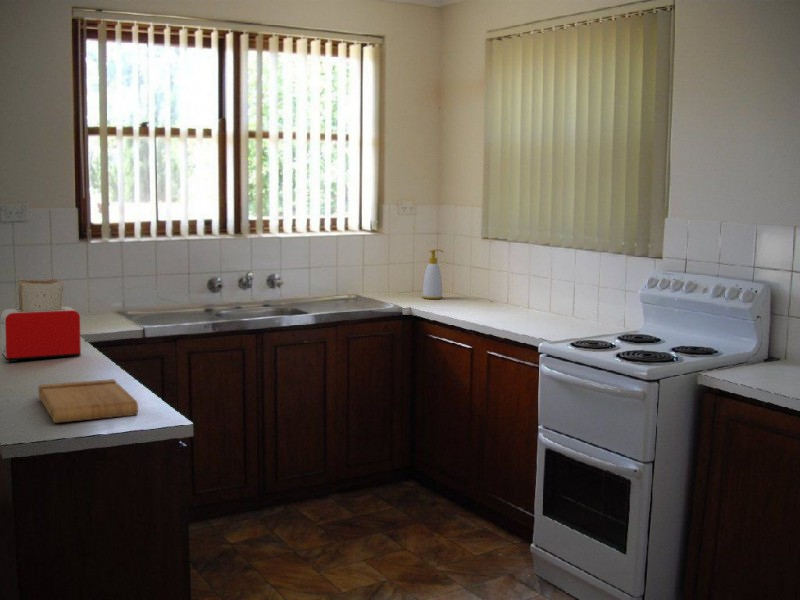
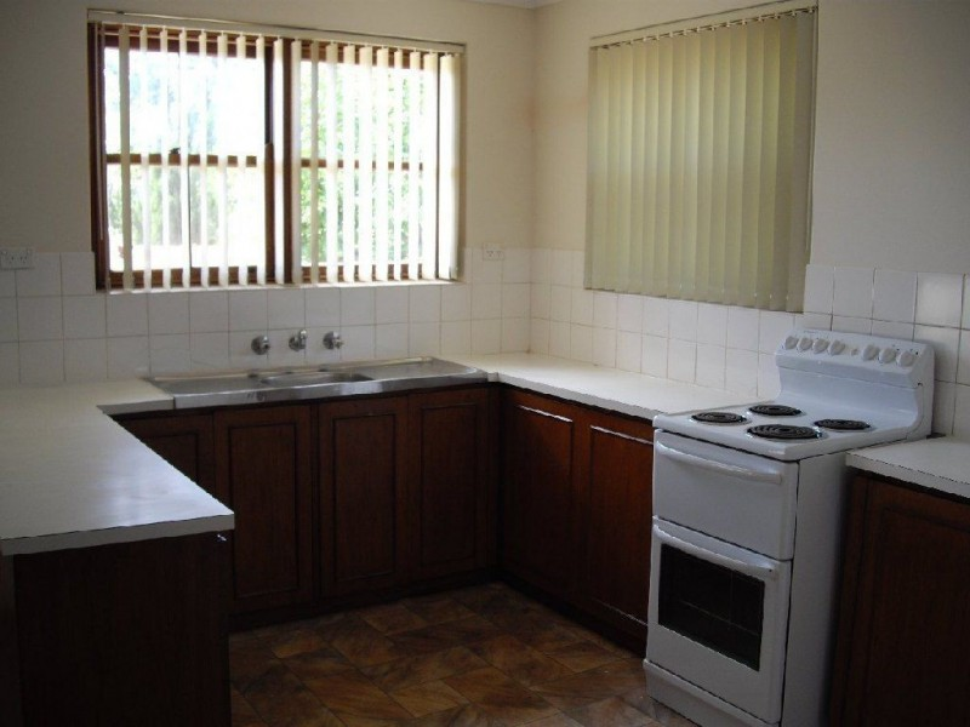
- soap bottle (433, 273)
- toaster (37, 318)
- cutting board (86, 399)
